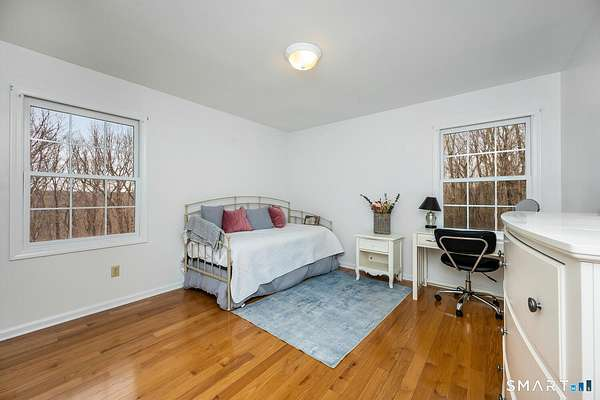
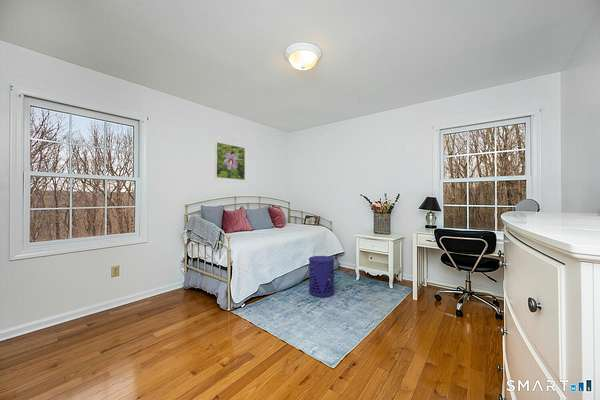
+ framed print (230, 161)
+ waste bin (321, 275)
